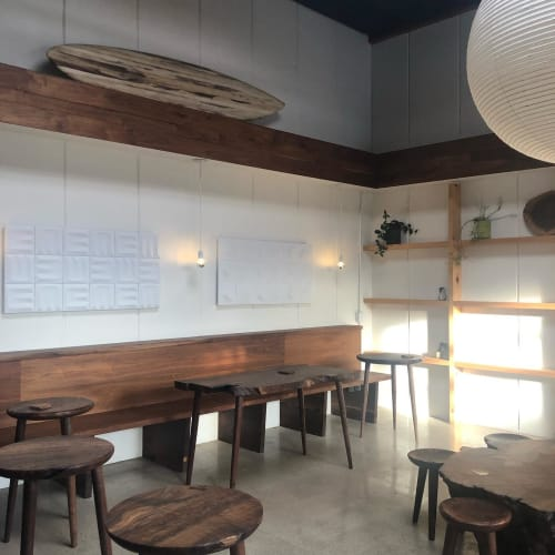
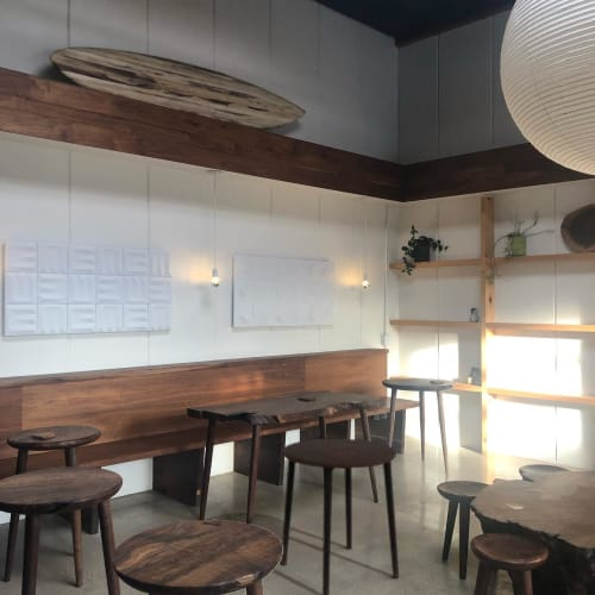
+ side table (345, 509)
